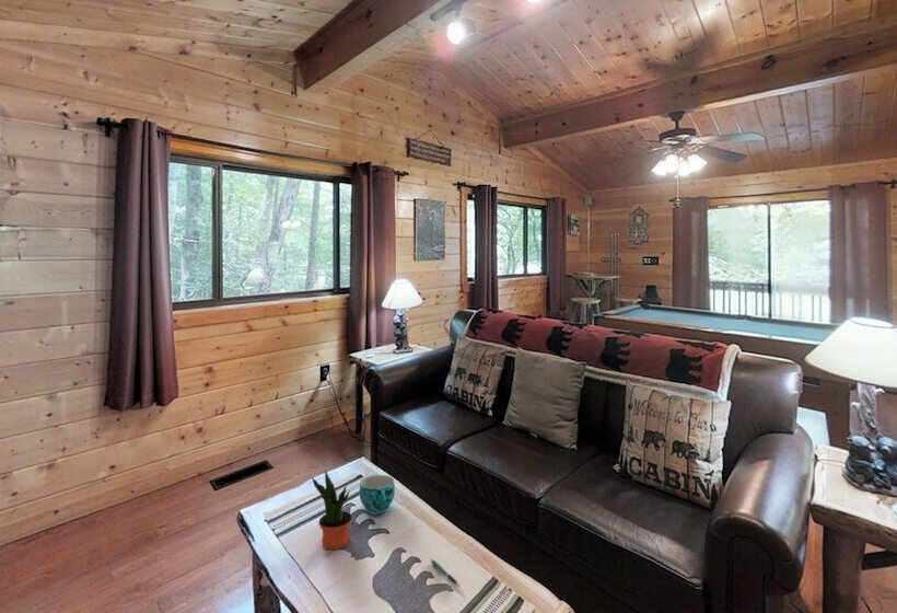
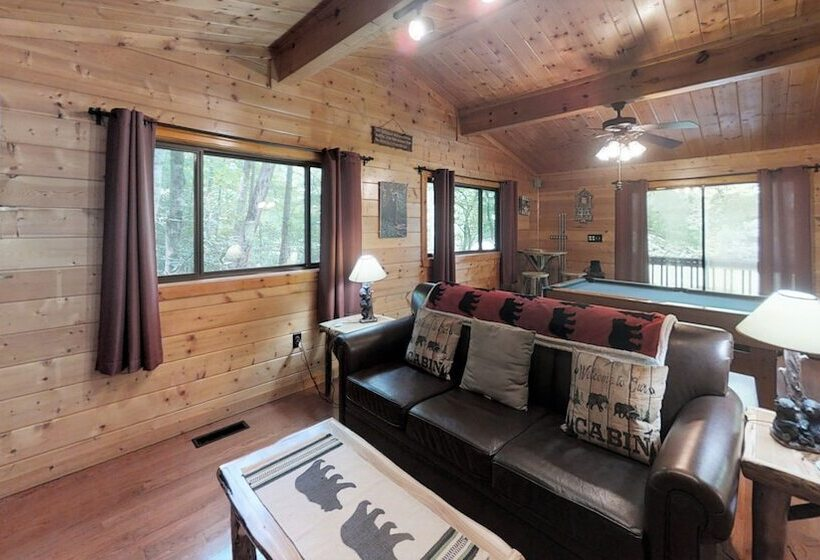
- cup (378, 495)
- potted plant (331, 507)
- pen (444, 571)
